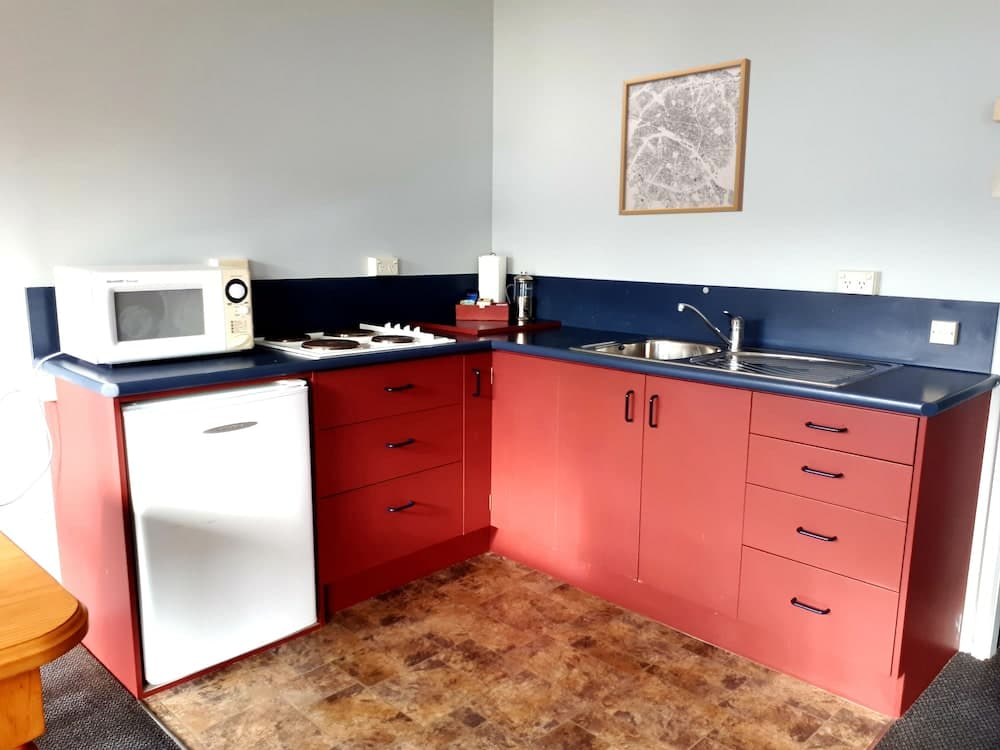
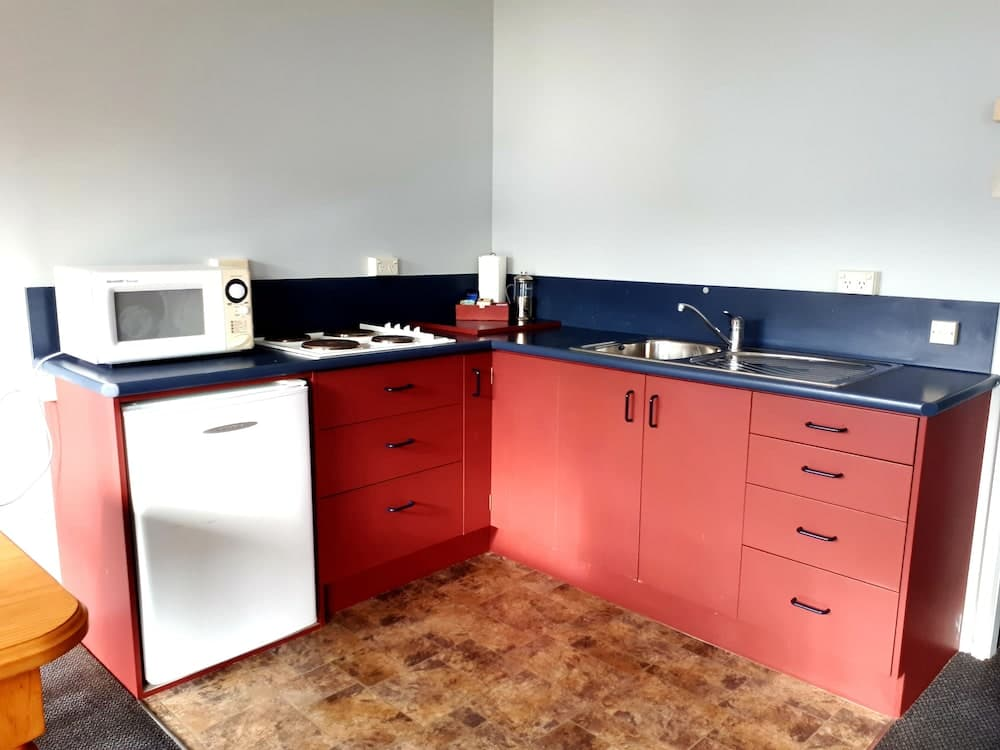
- wall art (680, 143)
